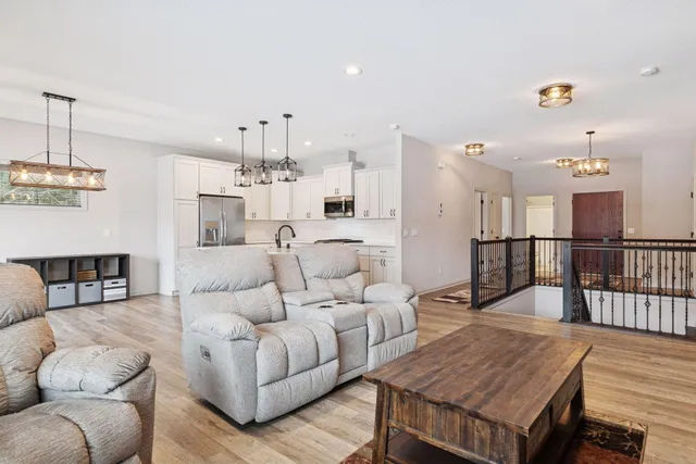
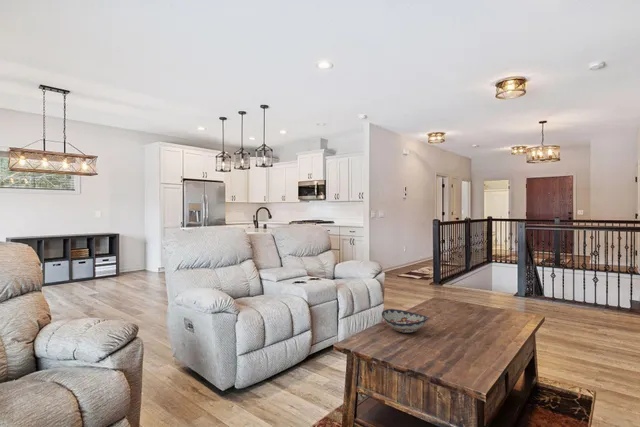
+ decorative bowl (404, 322)
